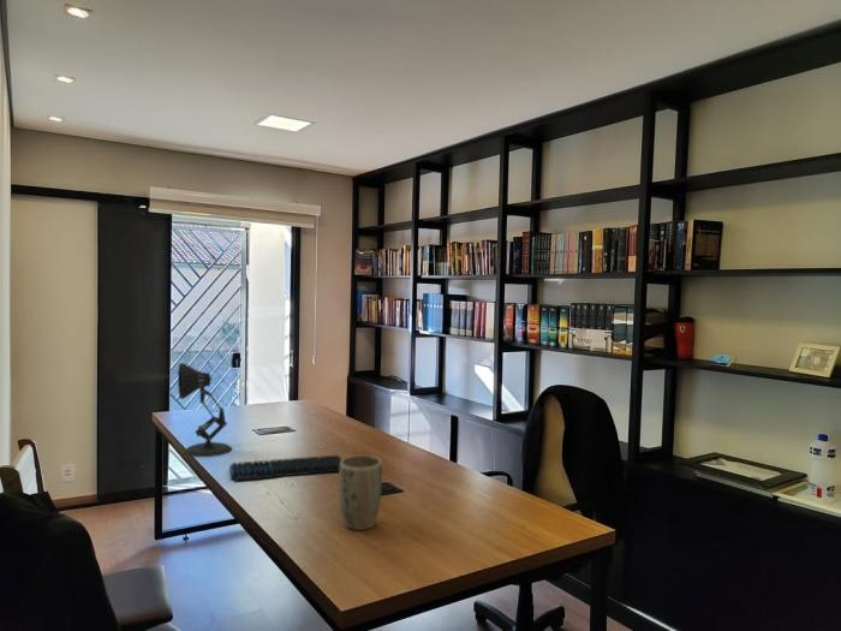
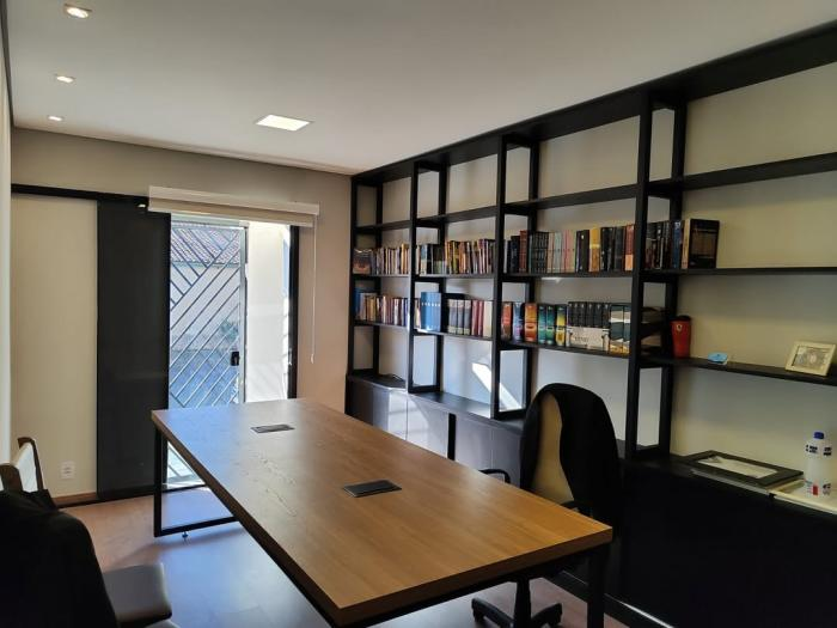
- desk lamp (205, 406)
- keyboard (288, 466)
- plant pot (360, 492)
